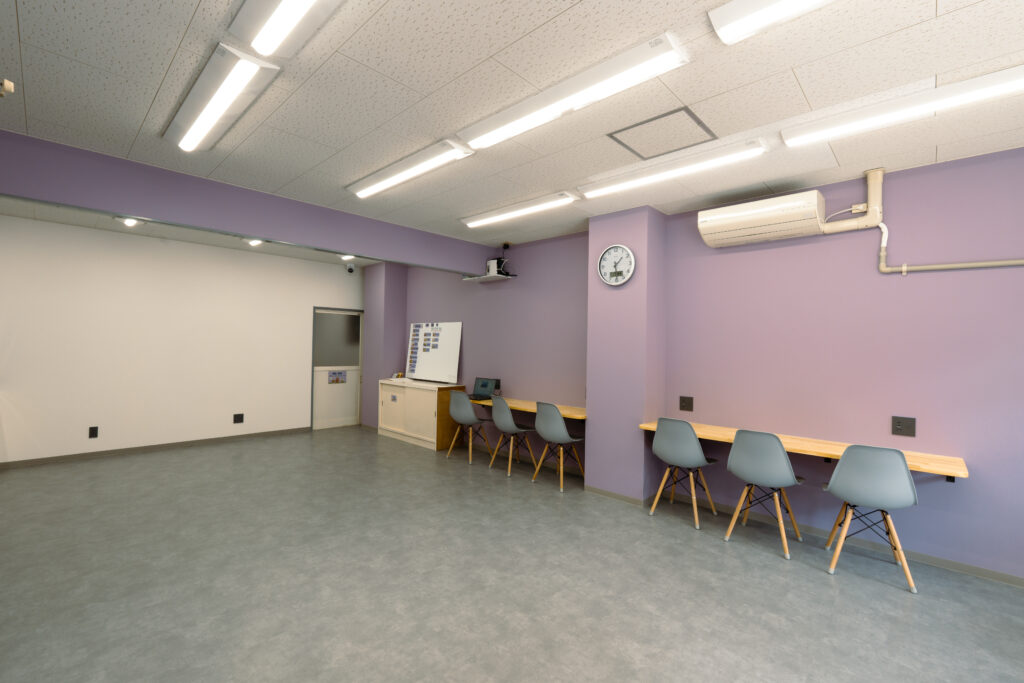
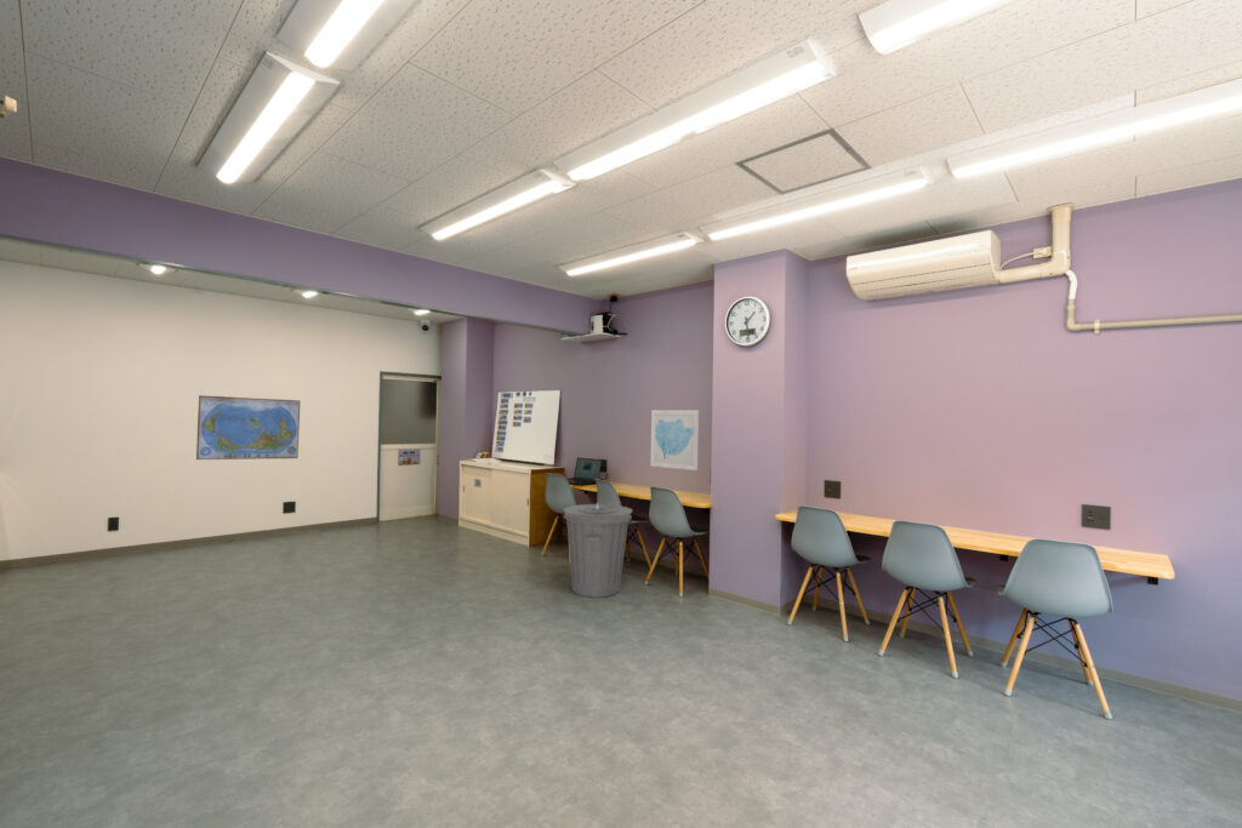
+ trash can (597, 546)
+ wall art (673, 439)
+ world map (251, 428)
